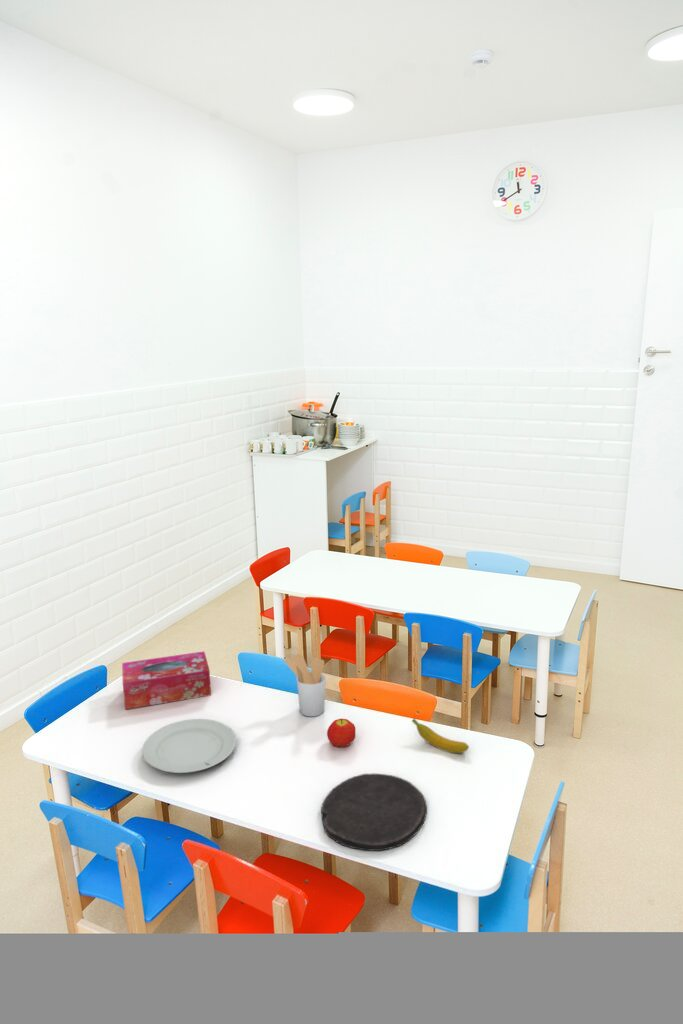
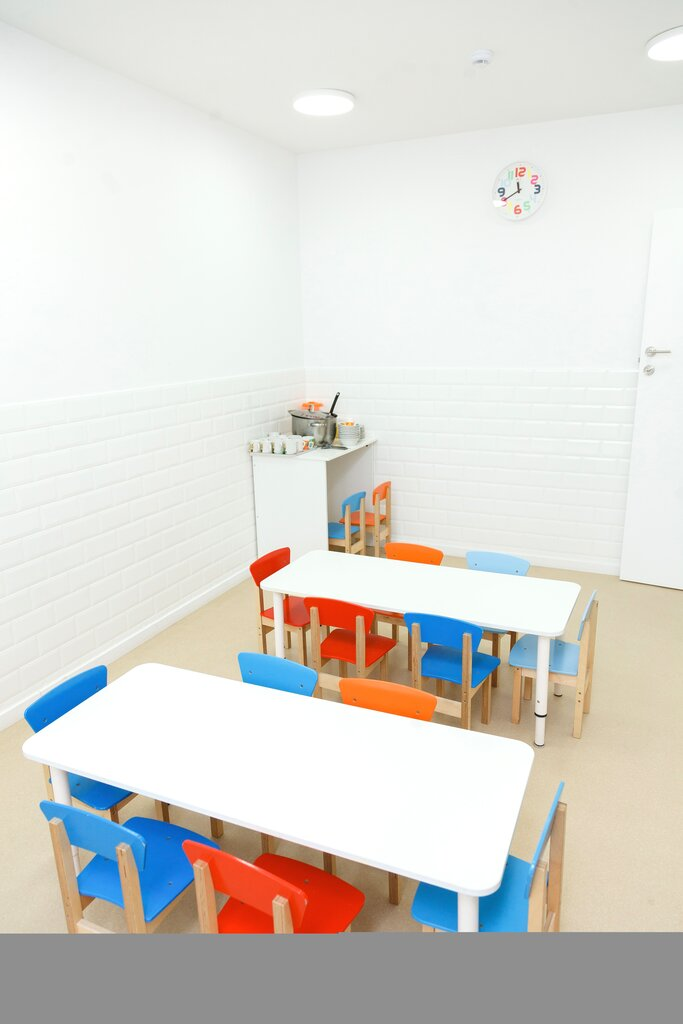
- utensil holder (305, 683)
- chinaware (190, 747)
- plate (374, 807)
- tissue box (166, 679)
- banana (439, 737)
- fruit (341, 731)
